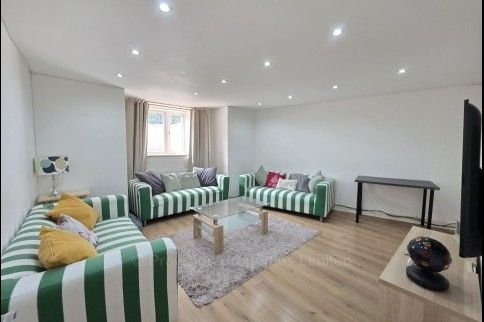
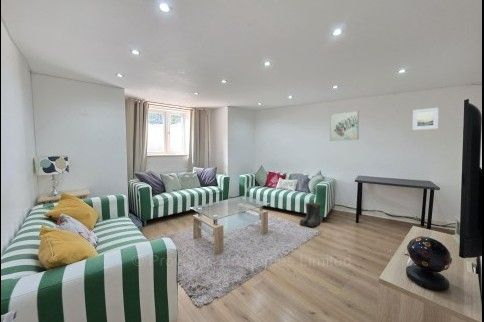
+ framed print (425, 119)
+ boots (310, 213)
+ wall art (343, 126)
